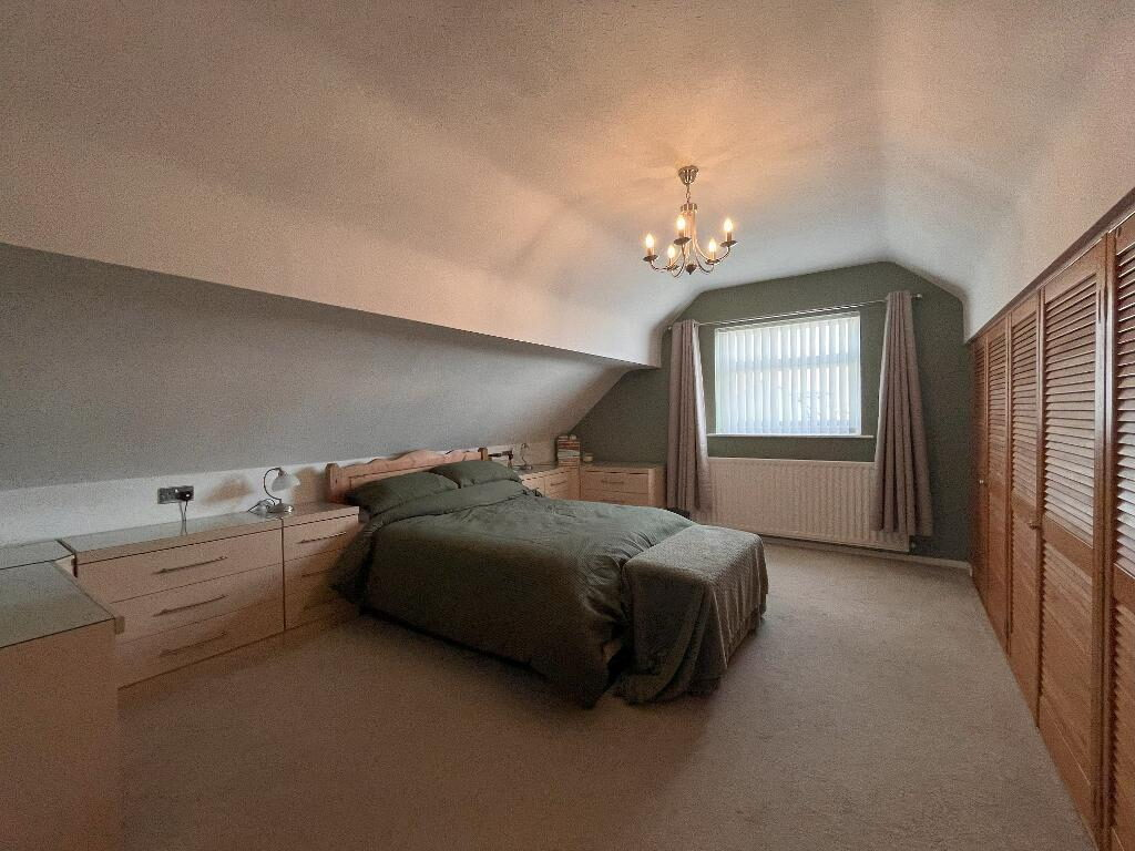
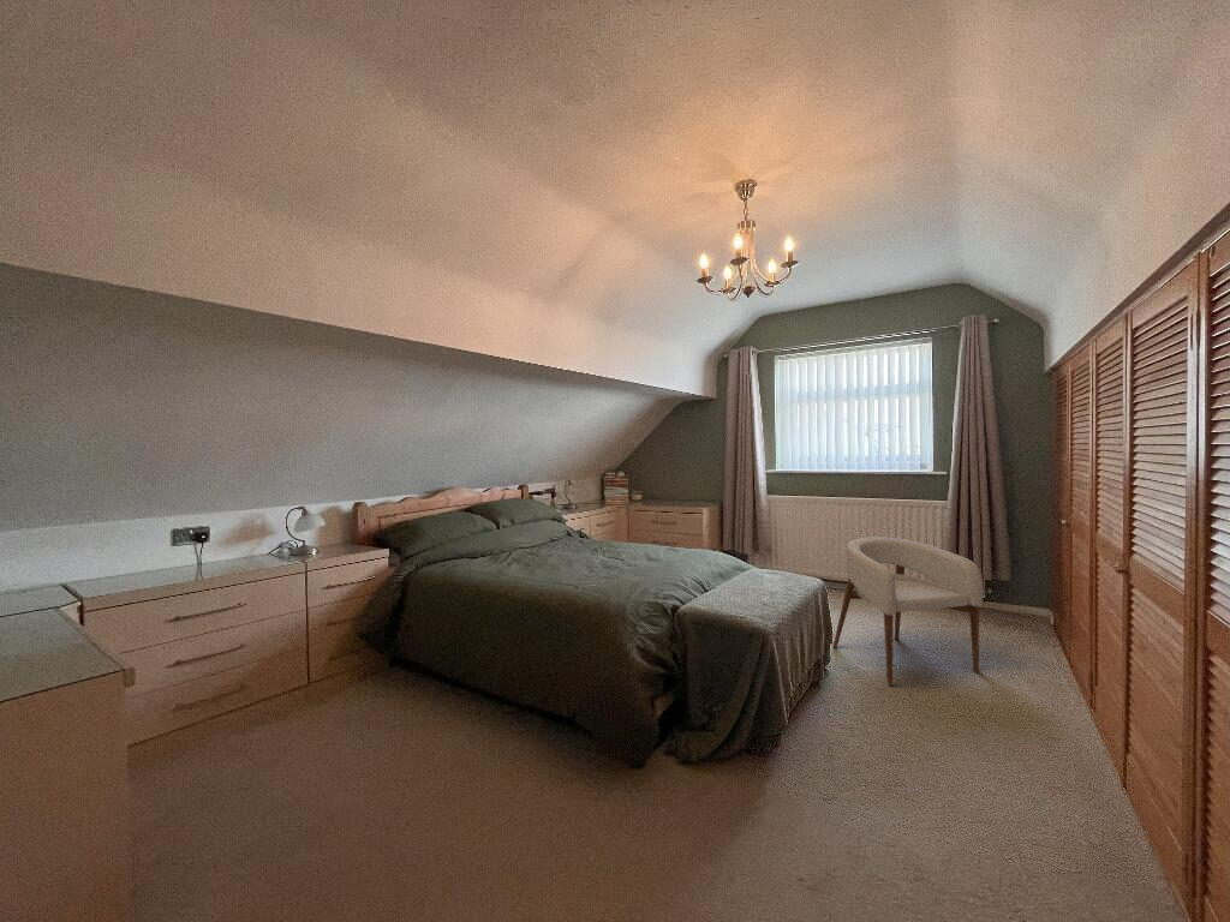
+ armchair (902, 603)
